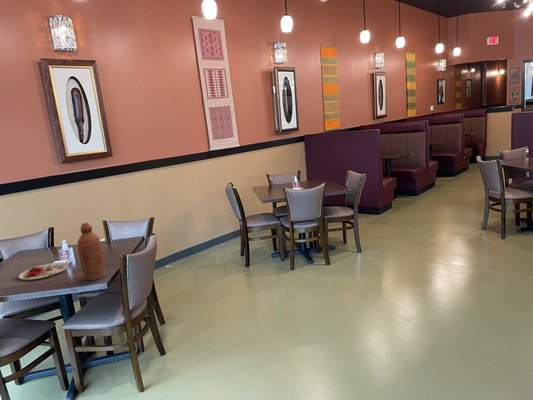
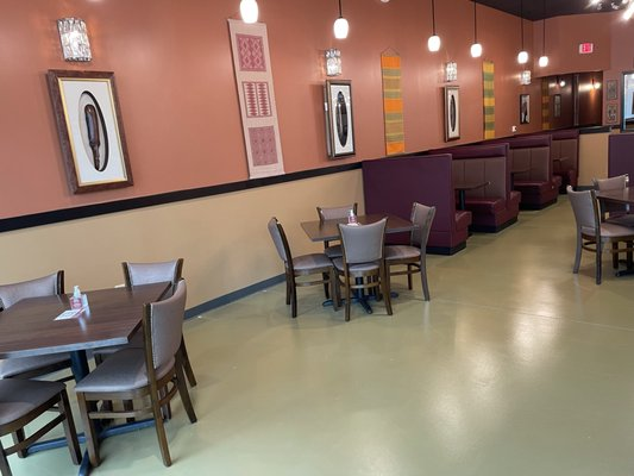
- plate (44, 270)
- bottle (90, 250)
